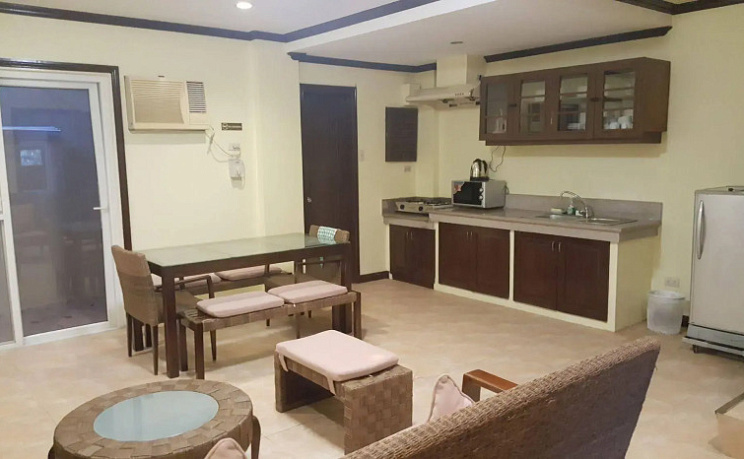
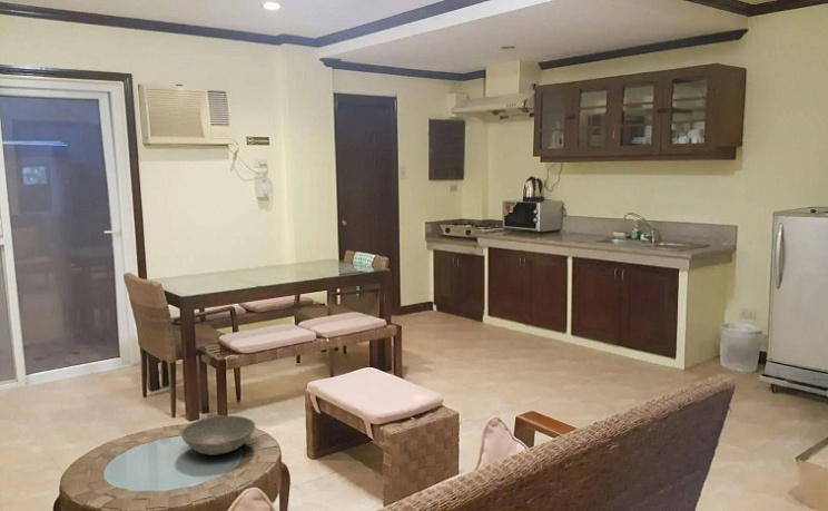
+ bowl (219, 438)
